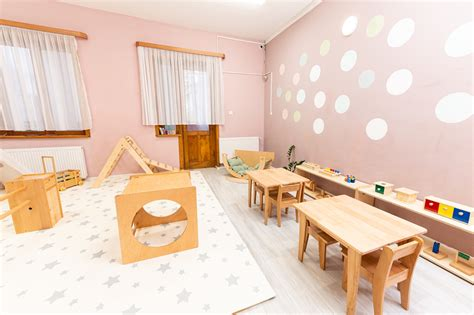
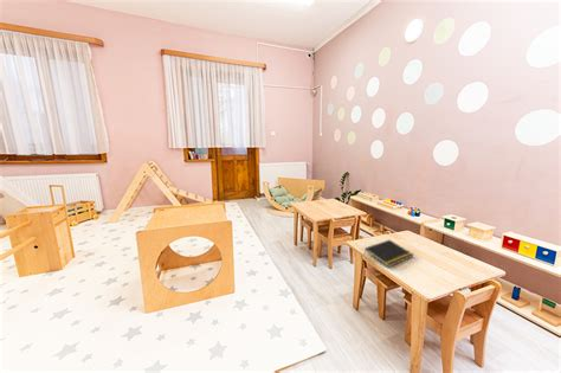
+ notepad (388, 251)
